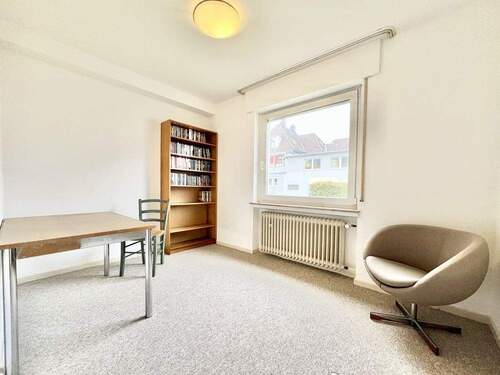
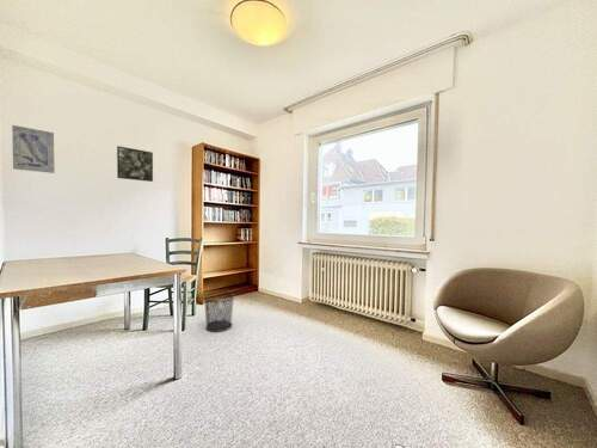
+ waste bin (219, 311)
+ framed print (135, 164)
+ wall art (33, 149)
